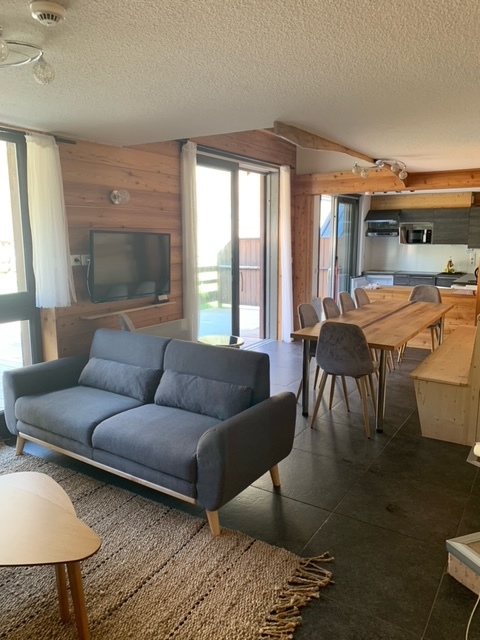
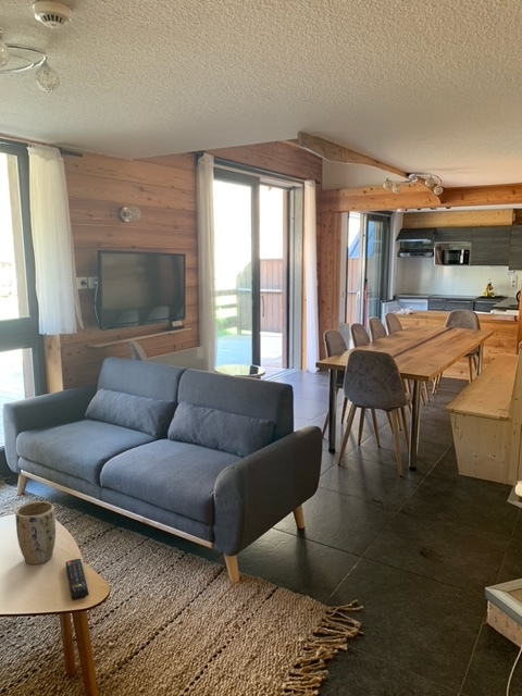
+ plant pot (36, 533)
+ remote control (76, 577)
